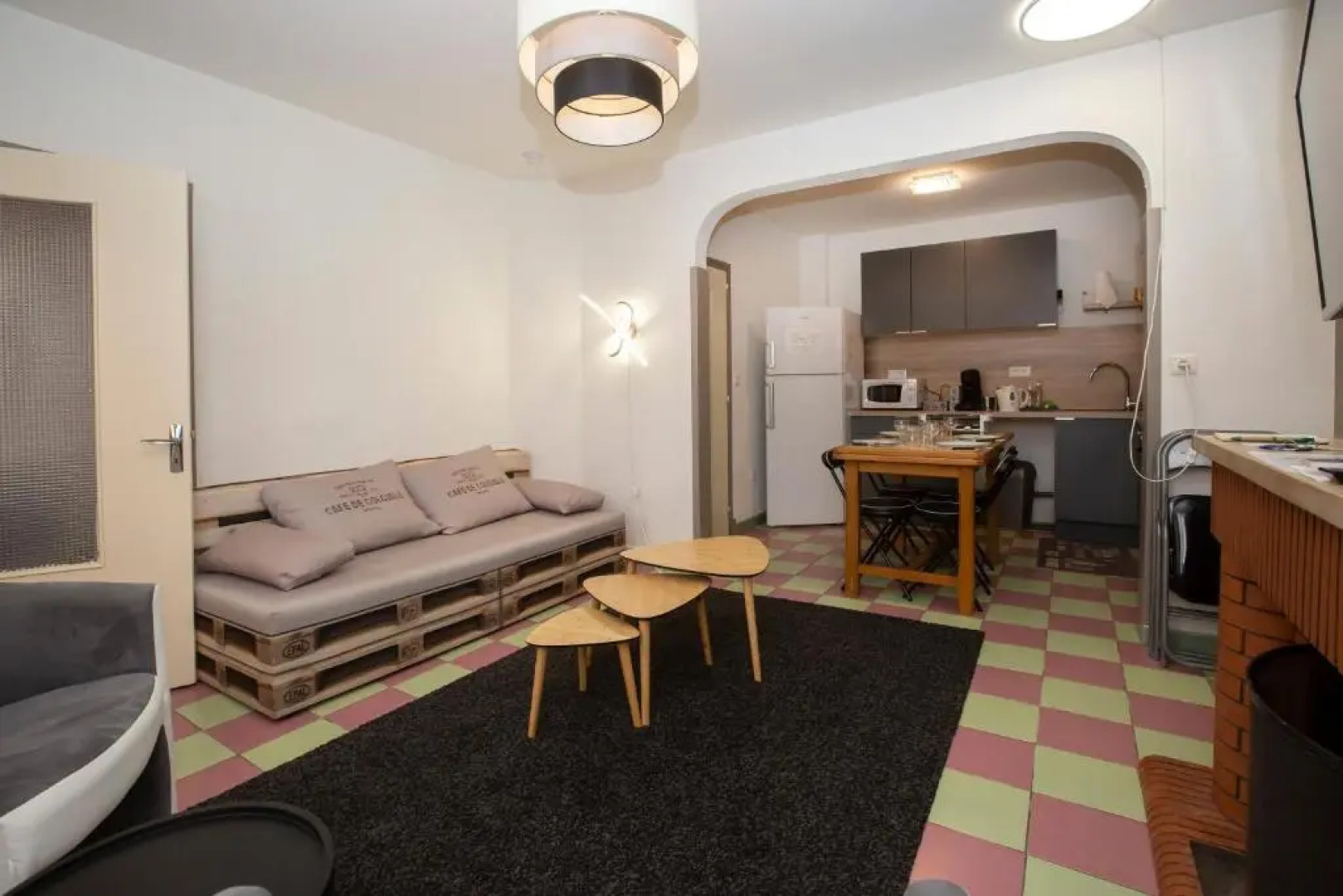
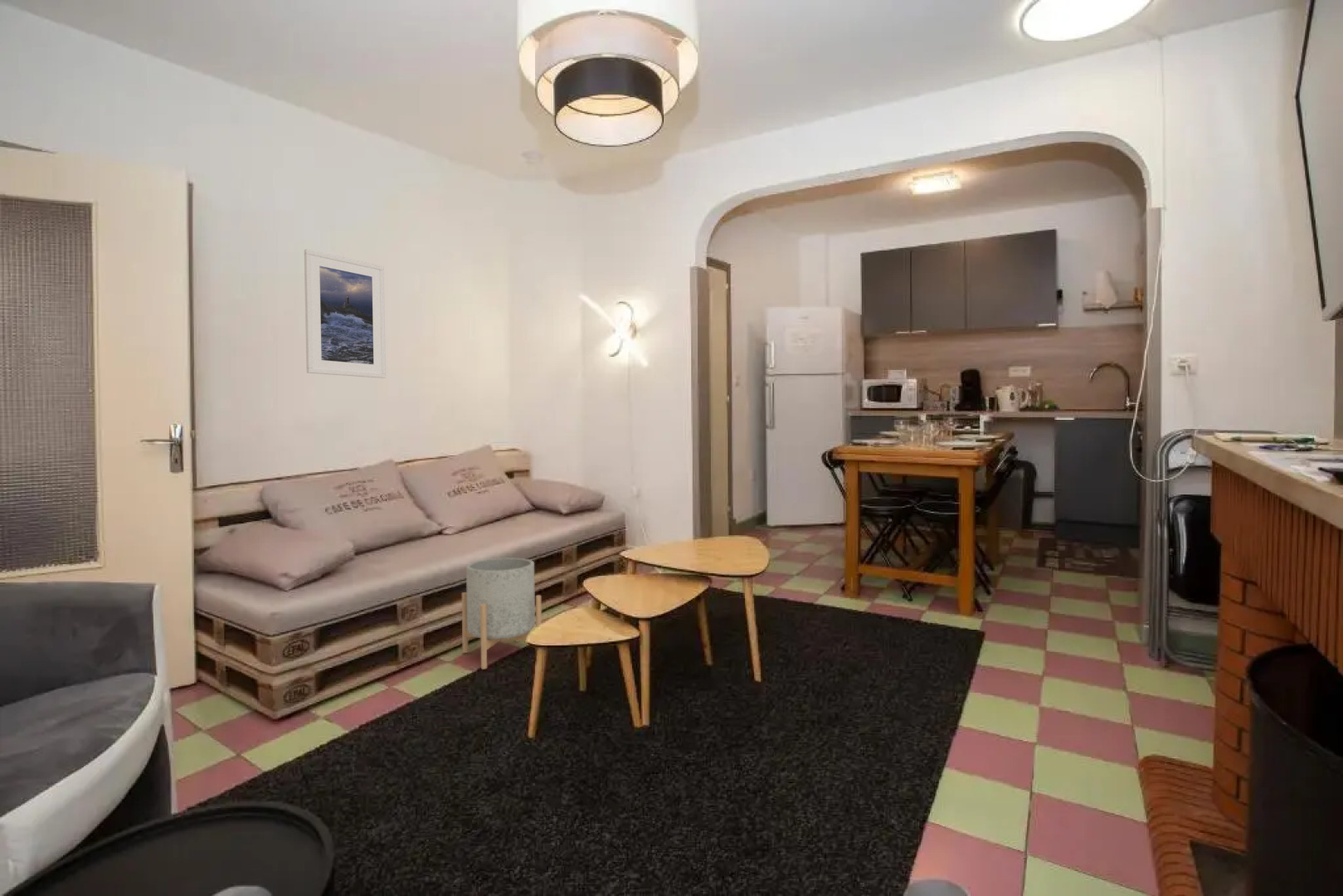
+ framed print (347, 317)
+ planter (501, 609)
